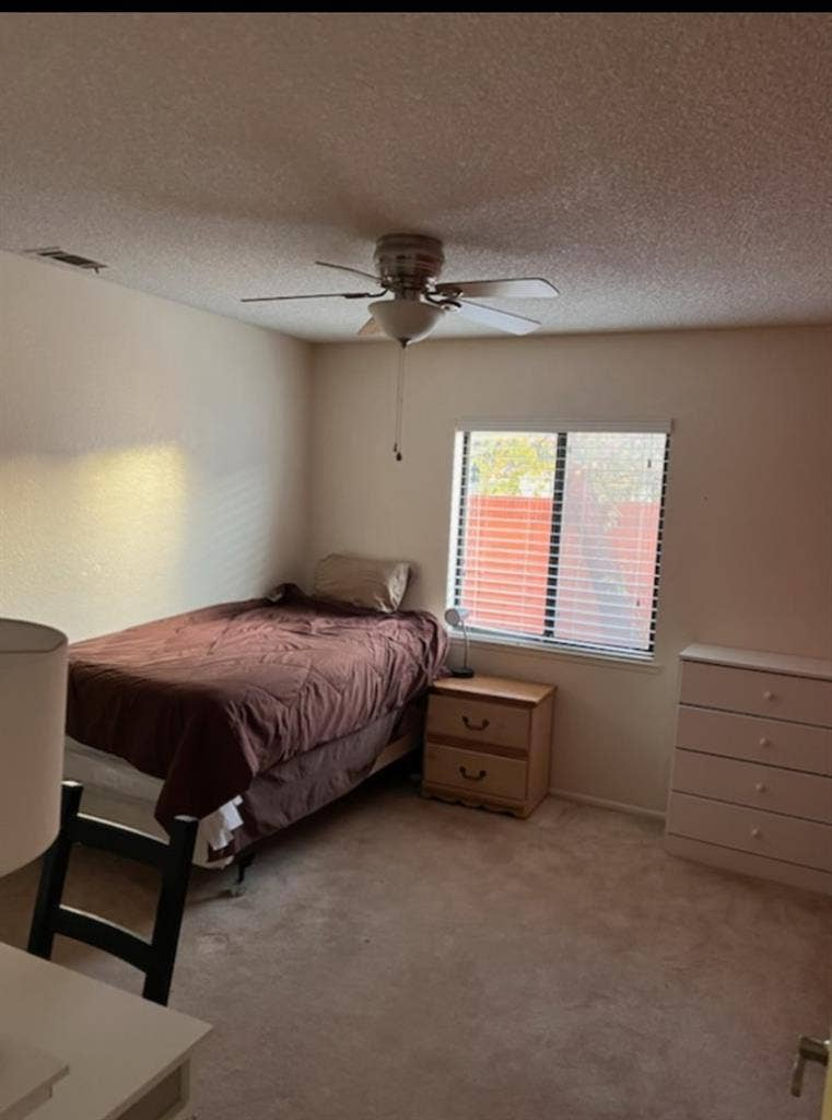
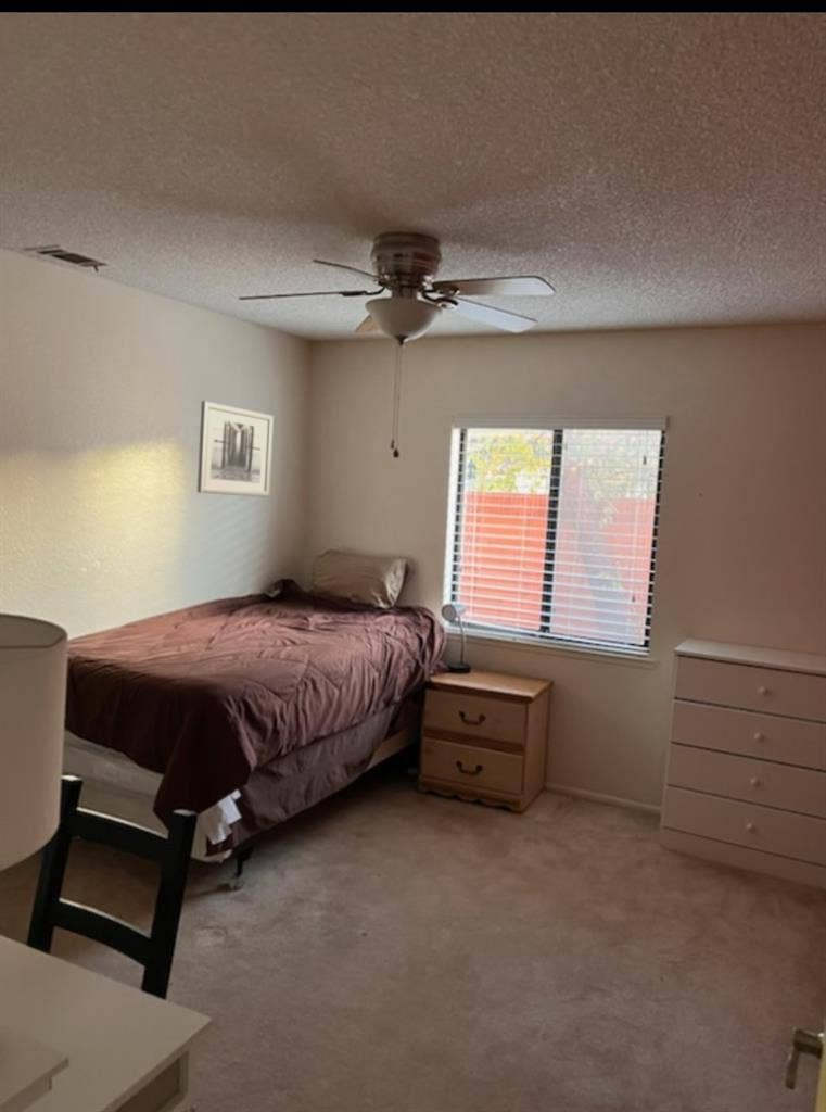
+ wall art (238, 452)
